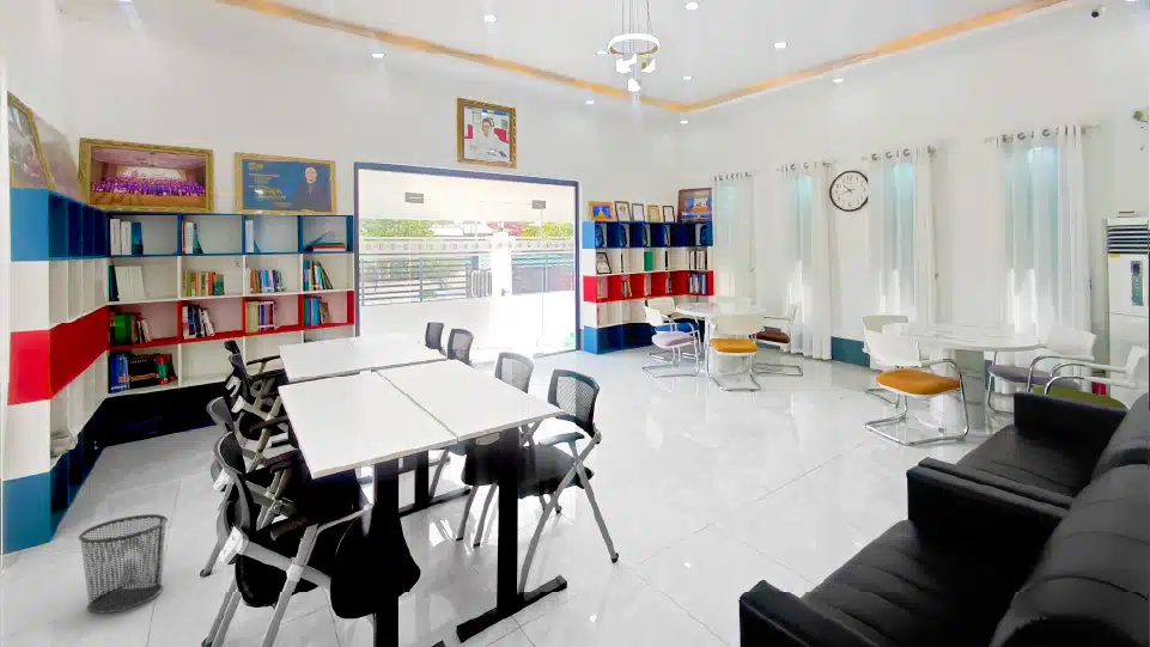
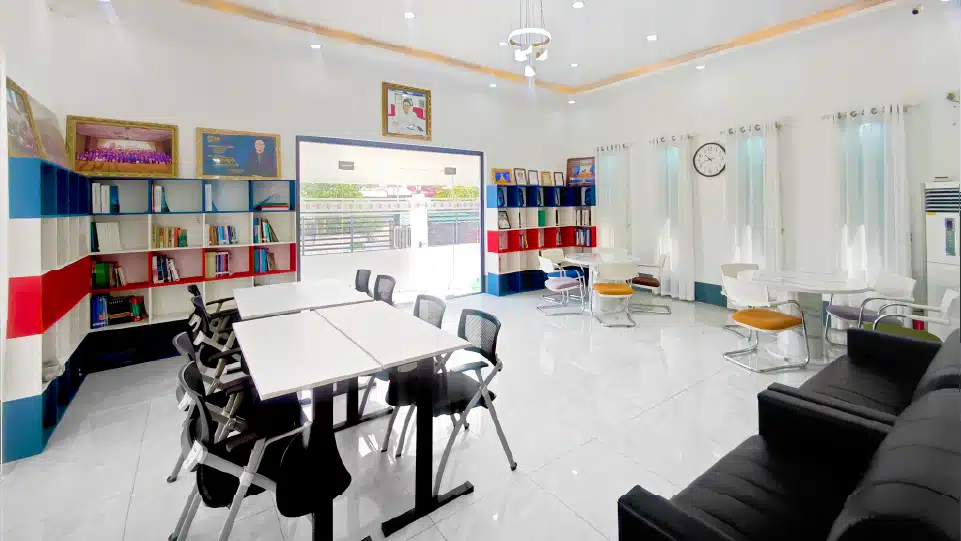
- waste bin (124, 562)
